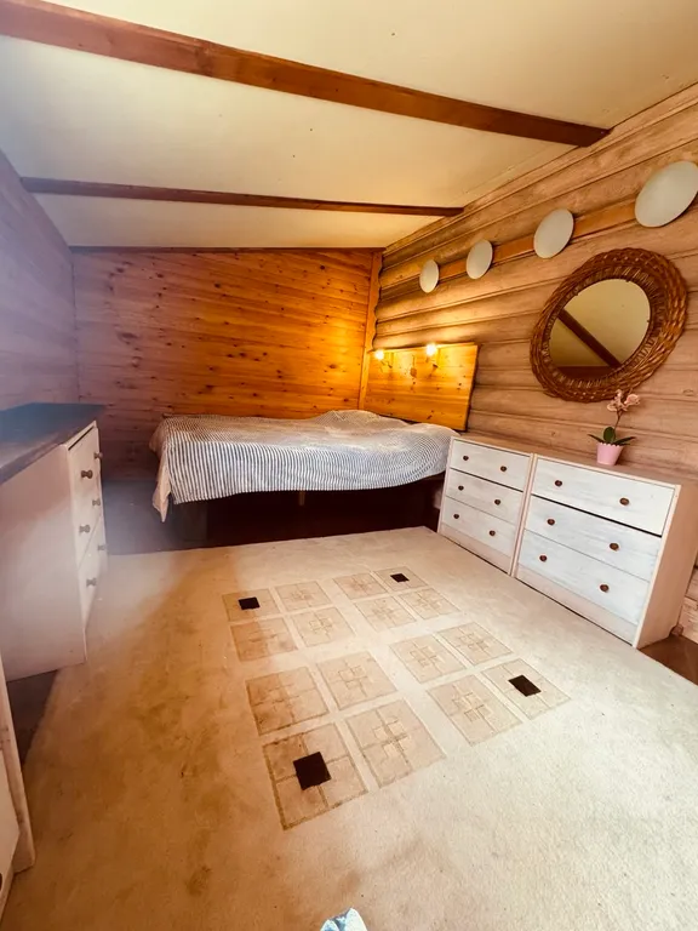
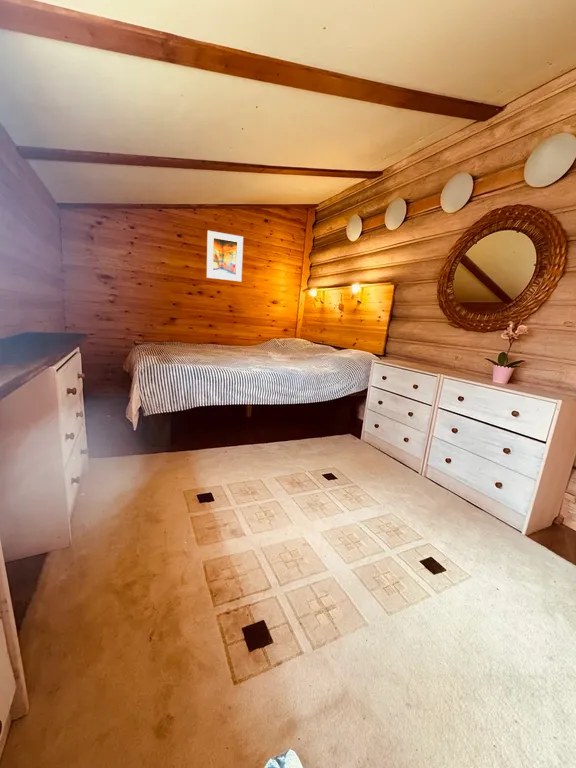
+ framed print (225, 257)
